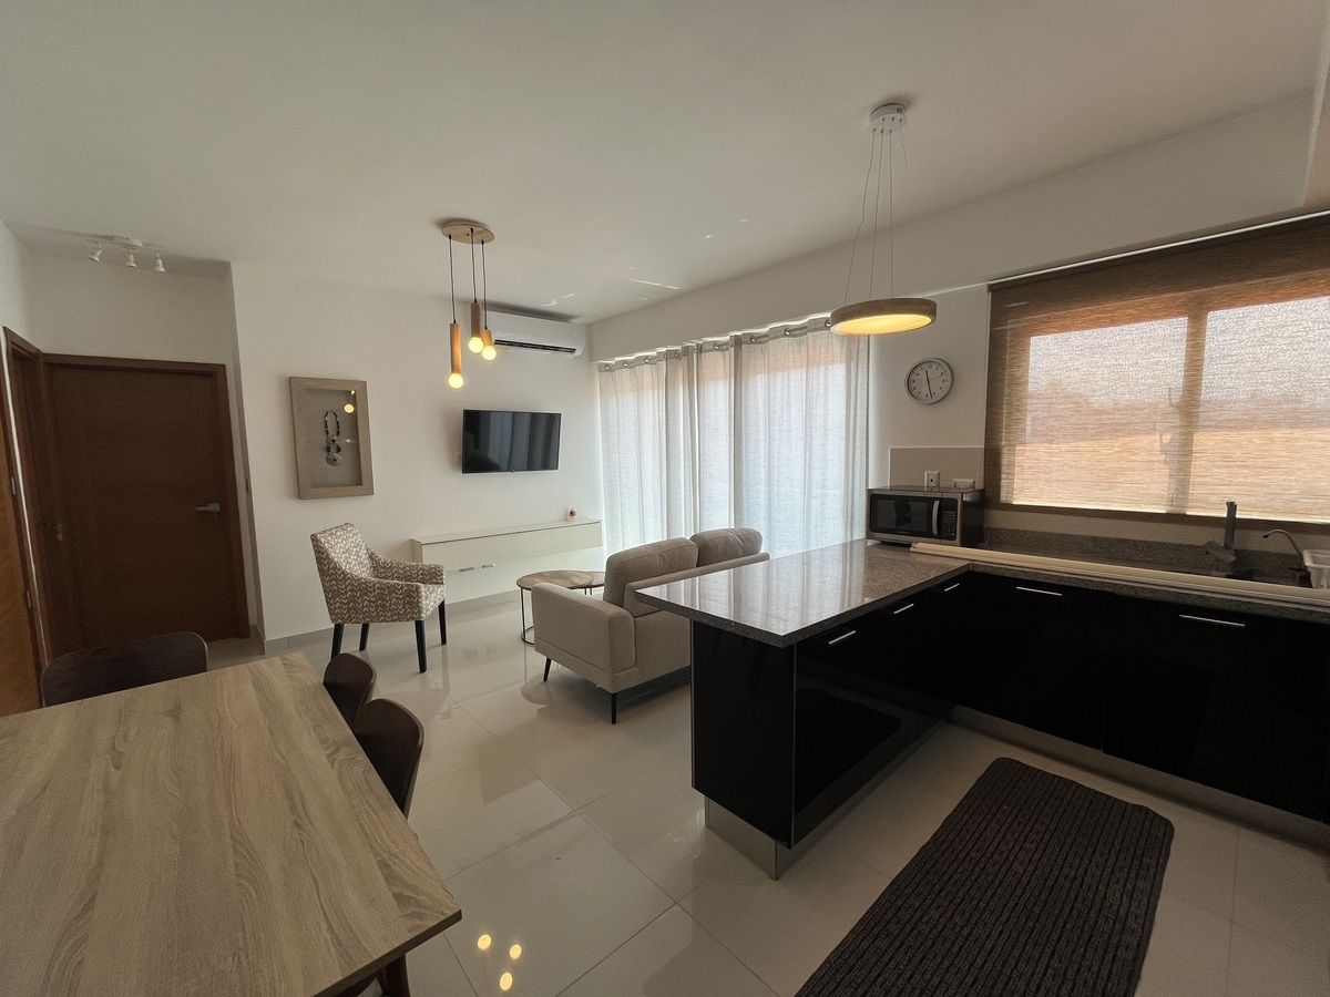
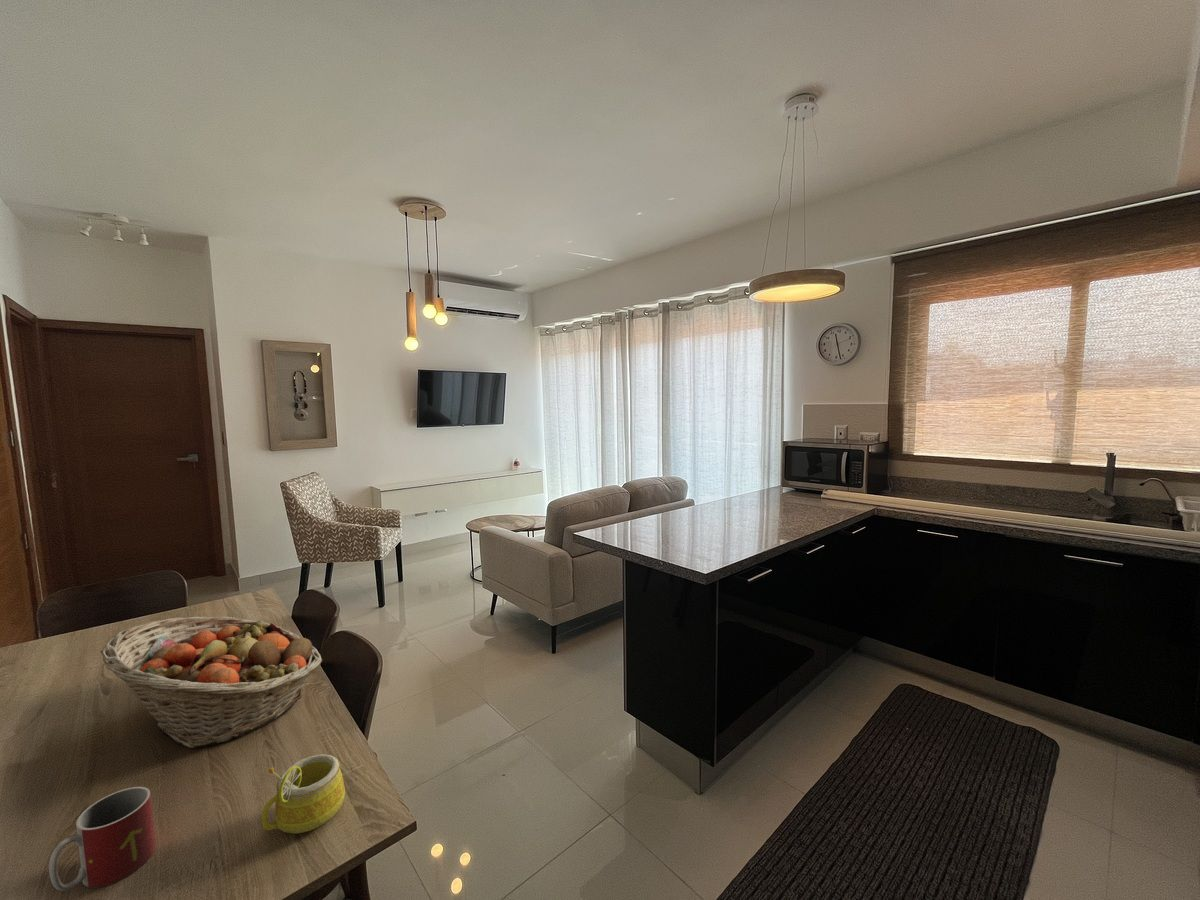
+ fruit basket (221, 664)
+ mug (103, 843)
+ mug (303, 785)
